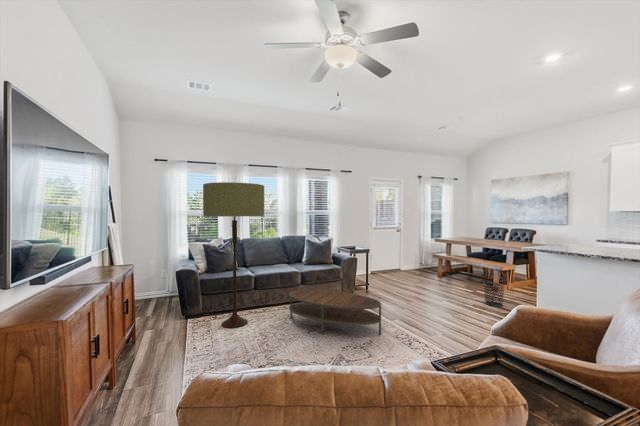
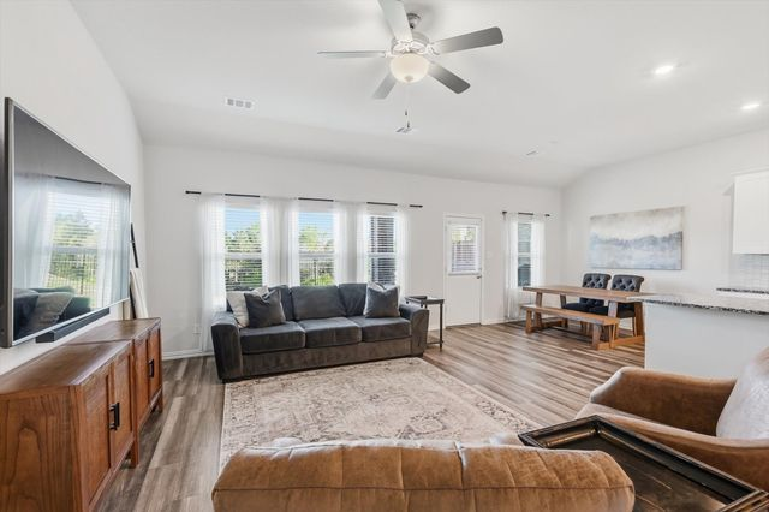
- waste bin (493, 294)
- floor lamp (234, 253)
- coffee table (332, 311)
